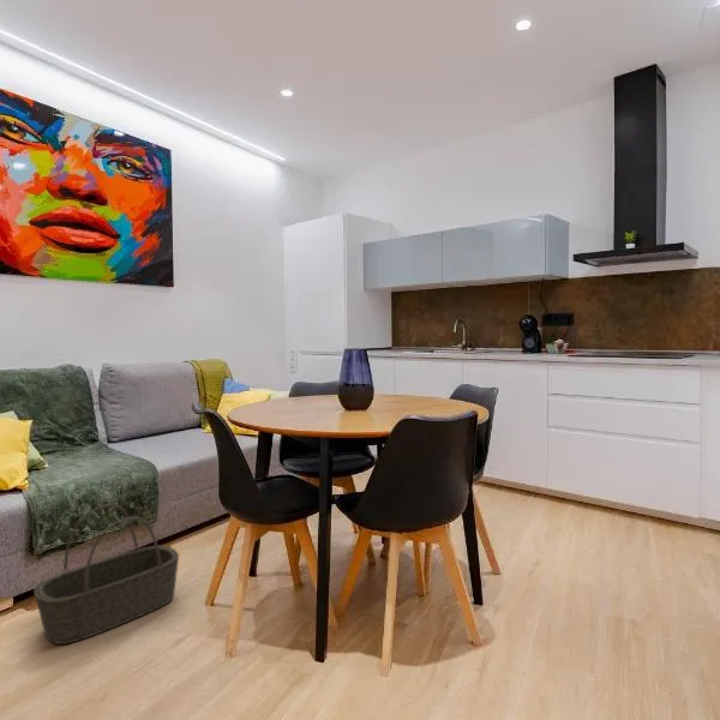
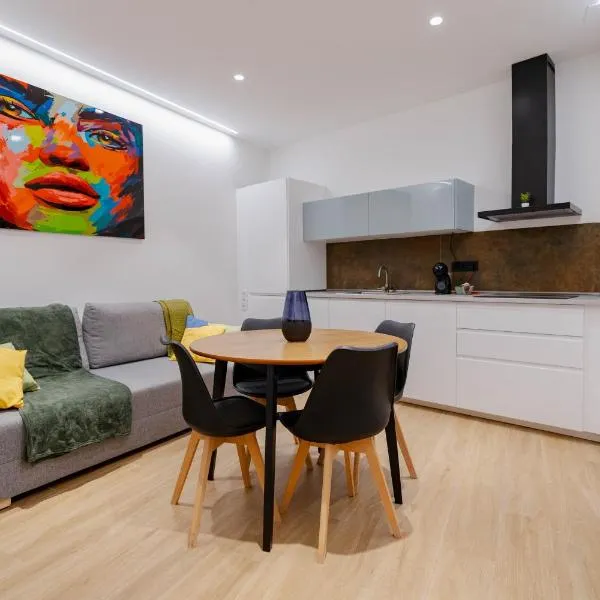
- basket (110, 563)
